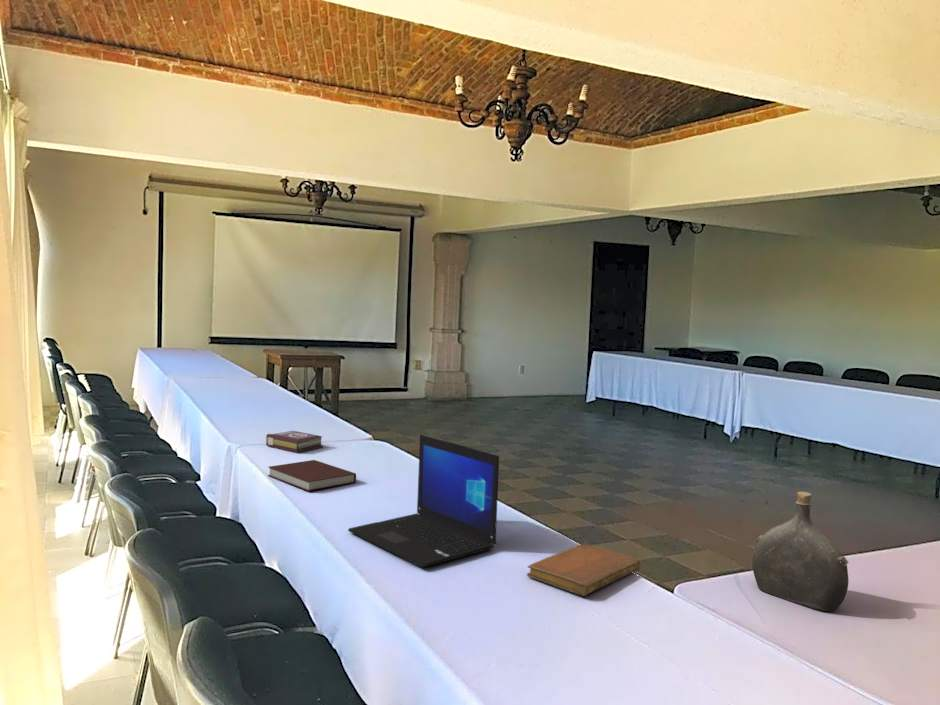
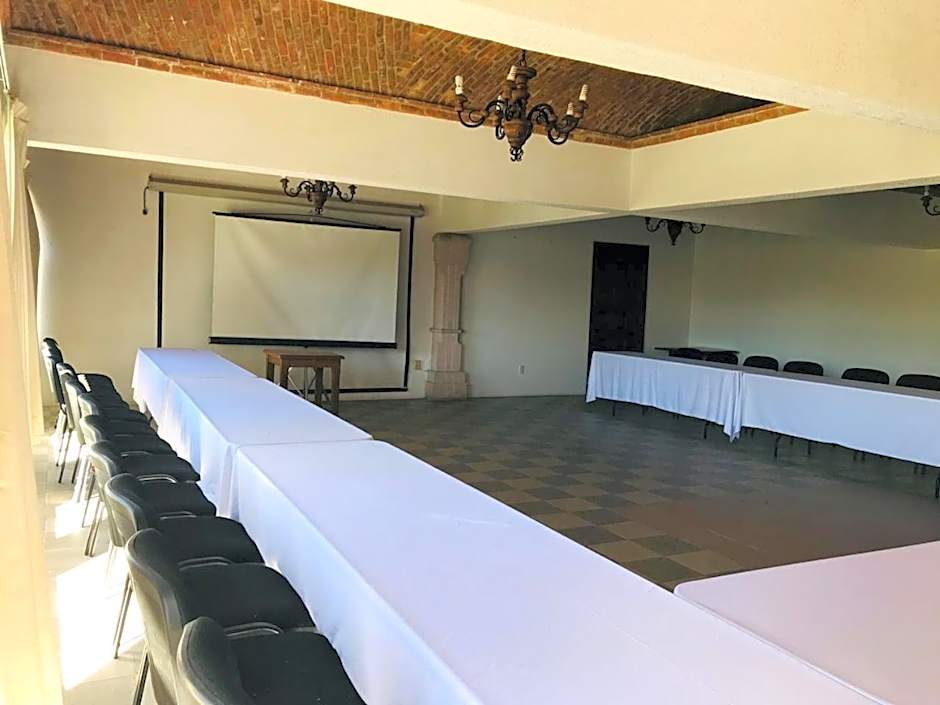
- laptop (422, 495)
- book (294, 440)
- notebook (584, 567)
- notebook (311, 474)
- water jug (800, 544)
